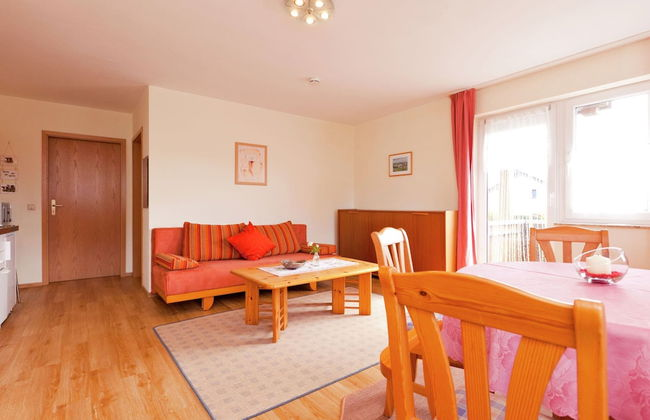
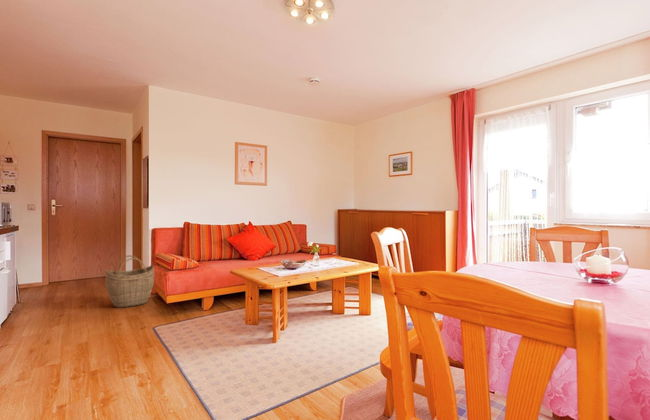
+ woven basket (130, 280)
